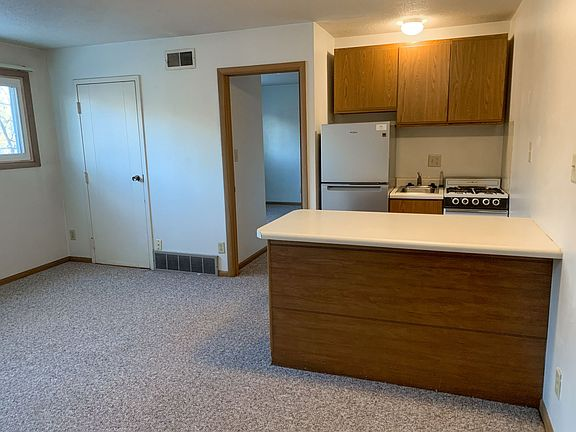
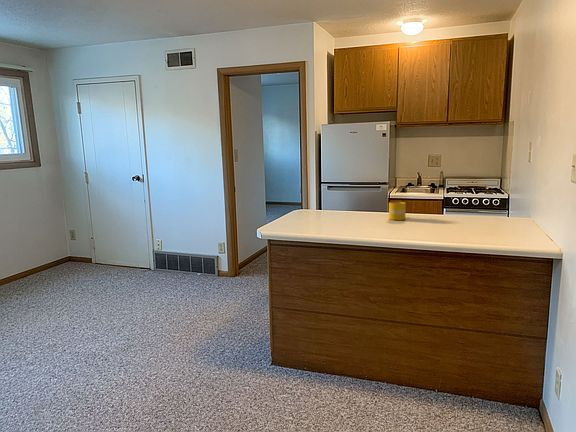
+ mug (397, 210)
